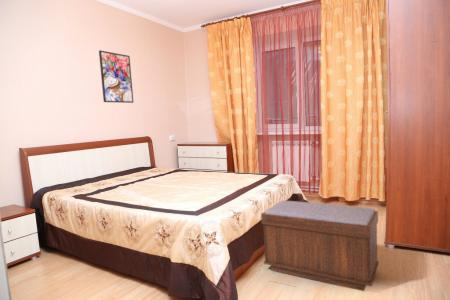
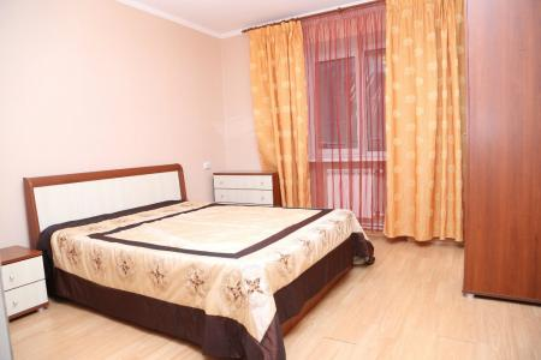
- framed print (117, 78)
- bench (319, 239)
